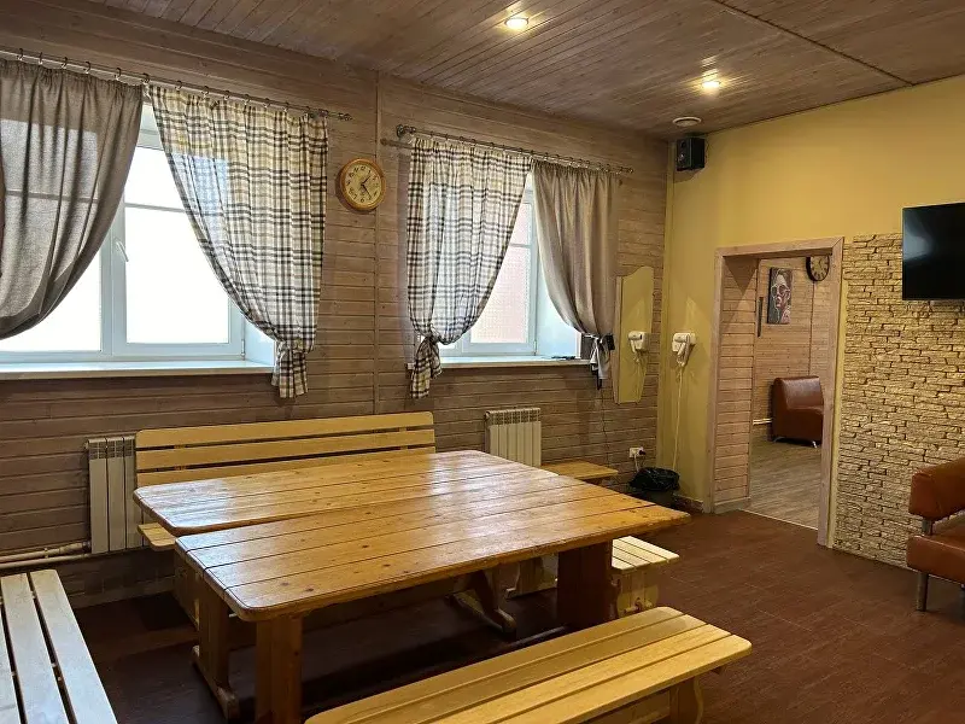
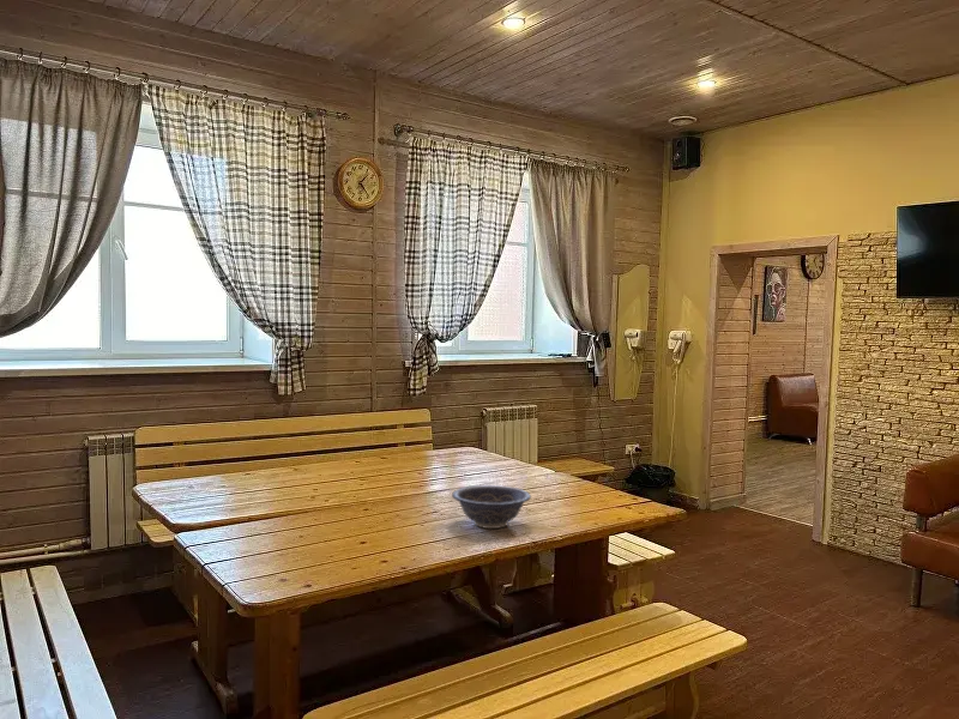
+ decorative bowl (490, 508)
